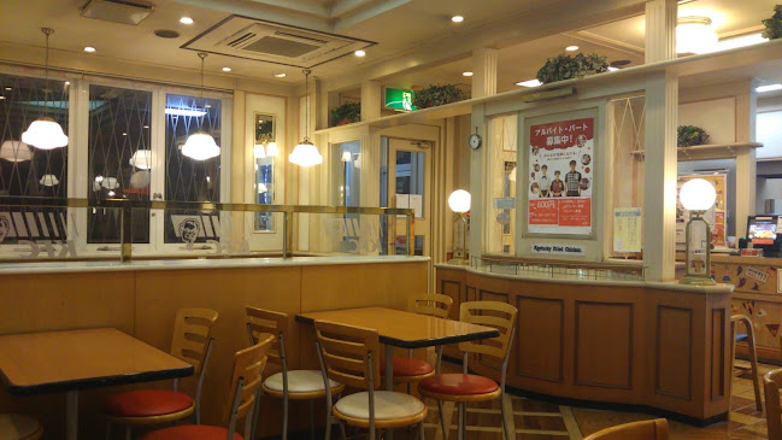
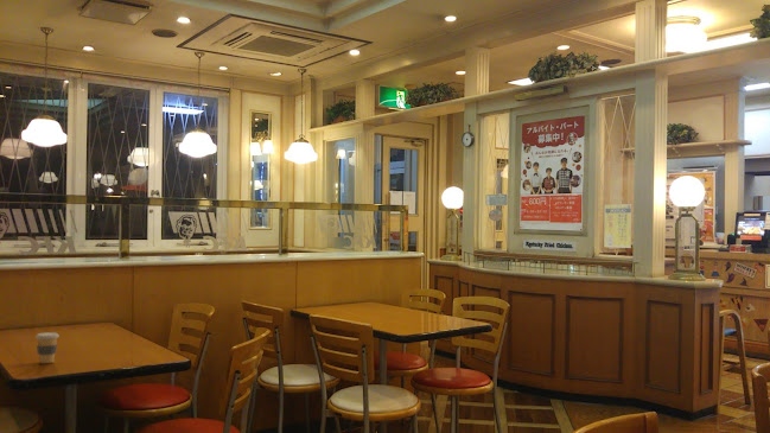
+ coffee cup (46, 348)
